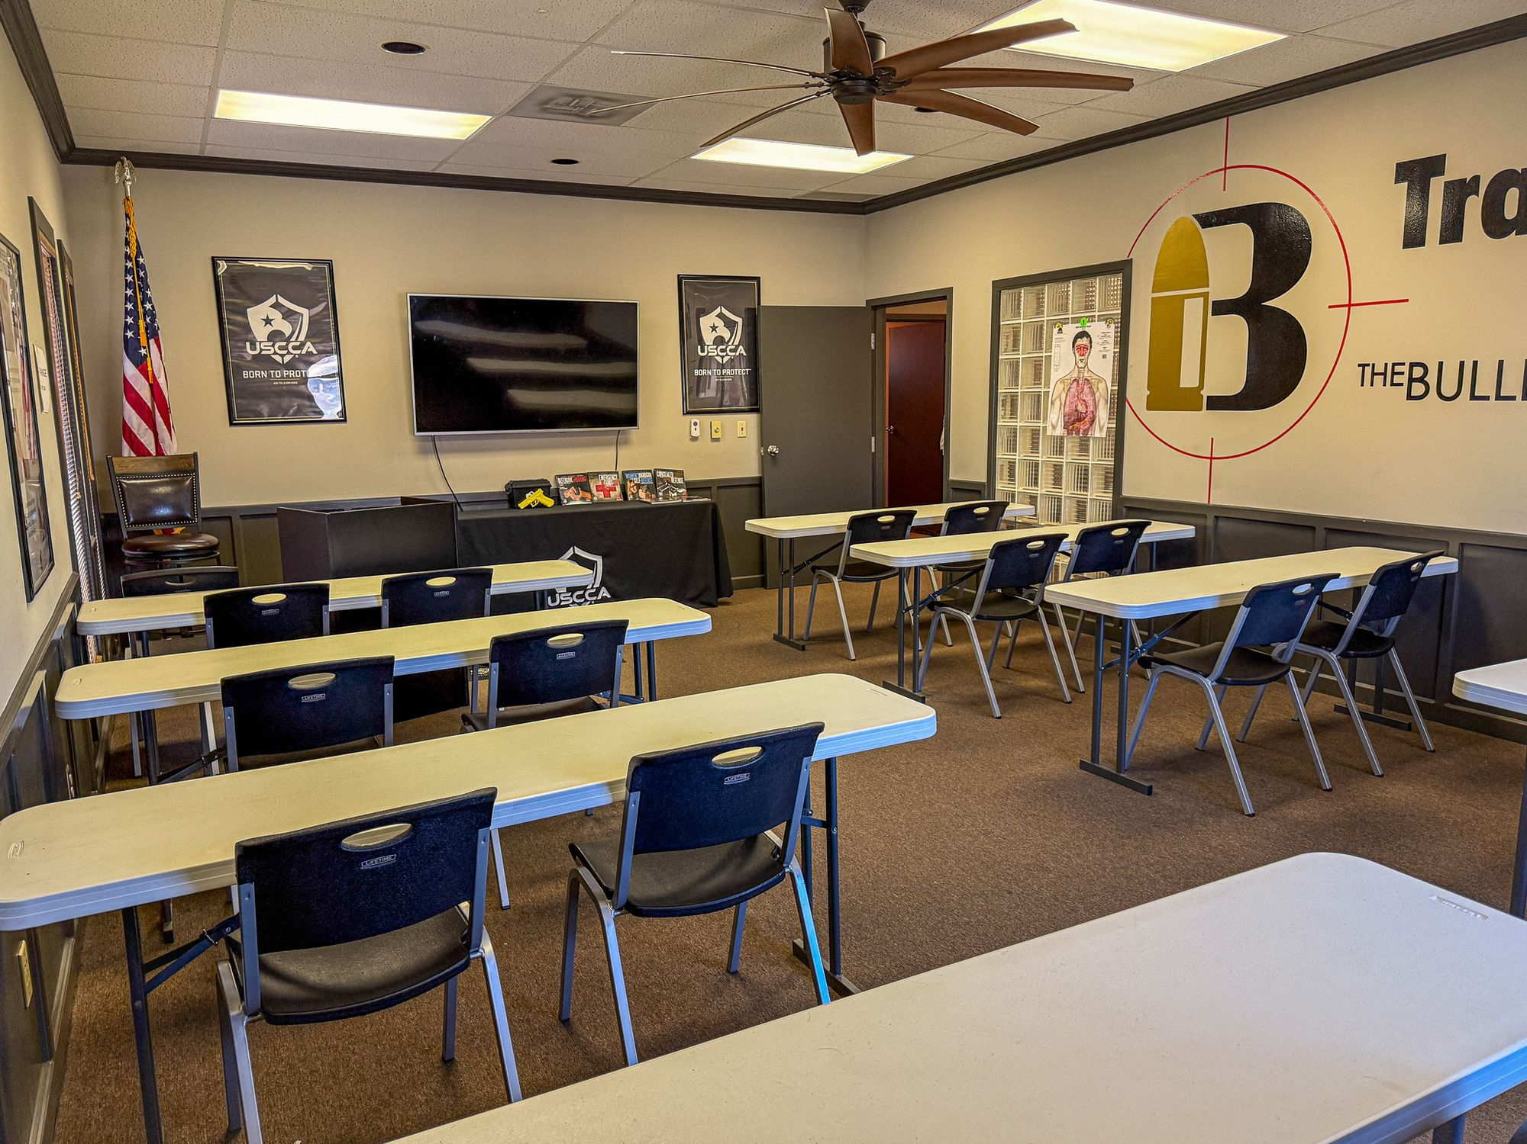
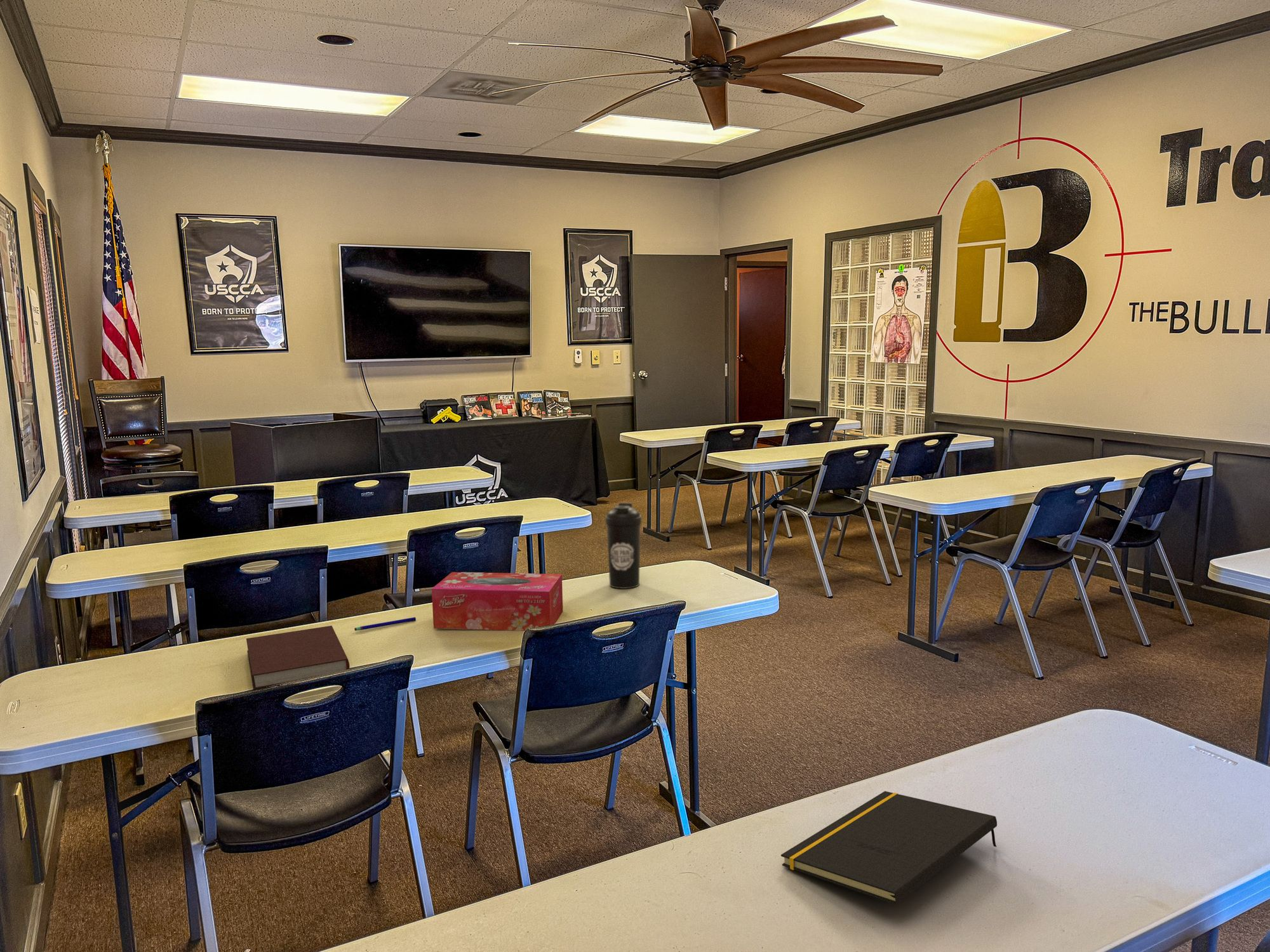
+ water bottle (624, 545)
+ tissue box (499, 600)
+ pen (385, 624)
+ notebook (296, 654)
+ notepad (890, 840)
